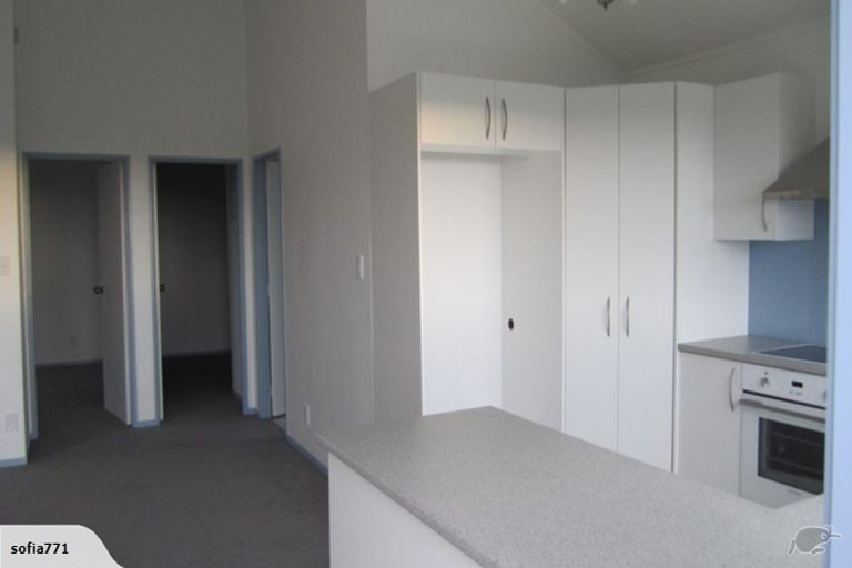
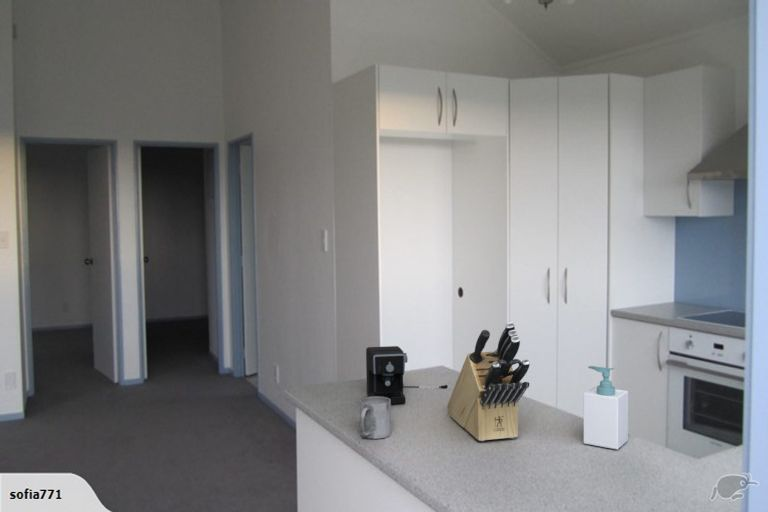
+ knife block (486, 374)
+ mug (372, 418)
+ soap bottle (605, 404)
+ coffee maker (404, 372)
